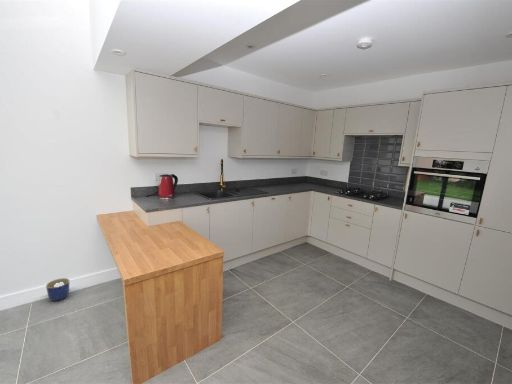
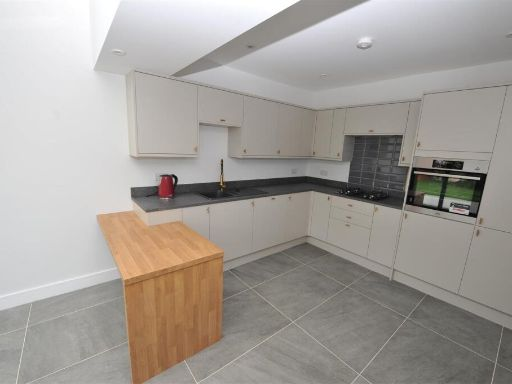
- planter (58, 290)
